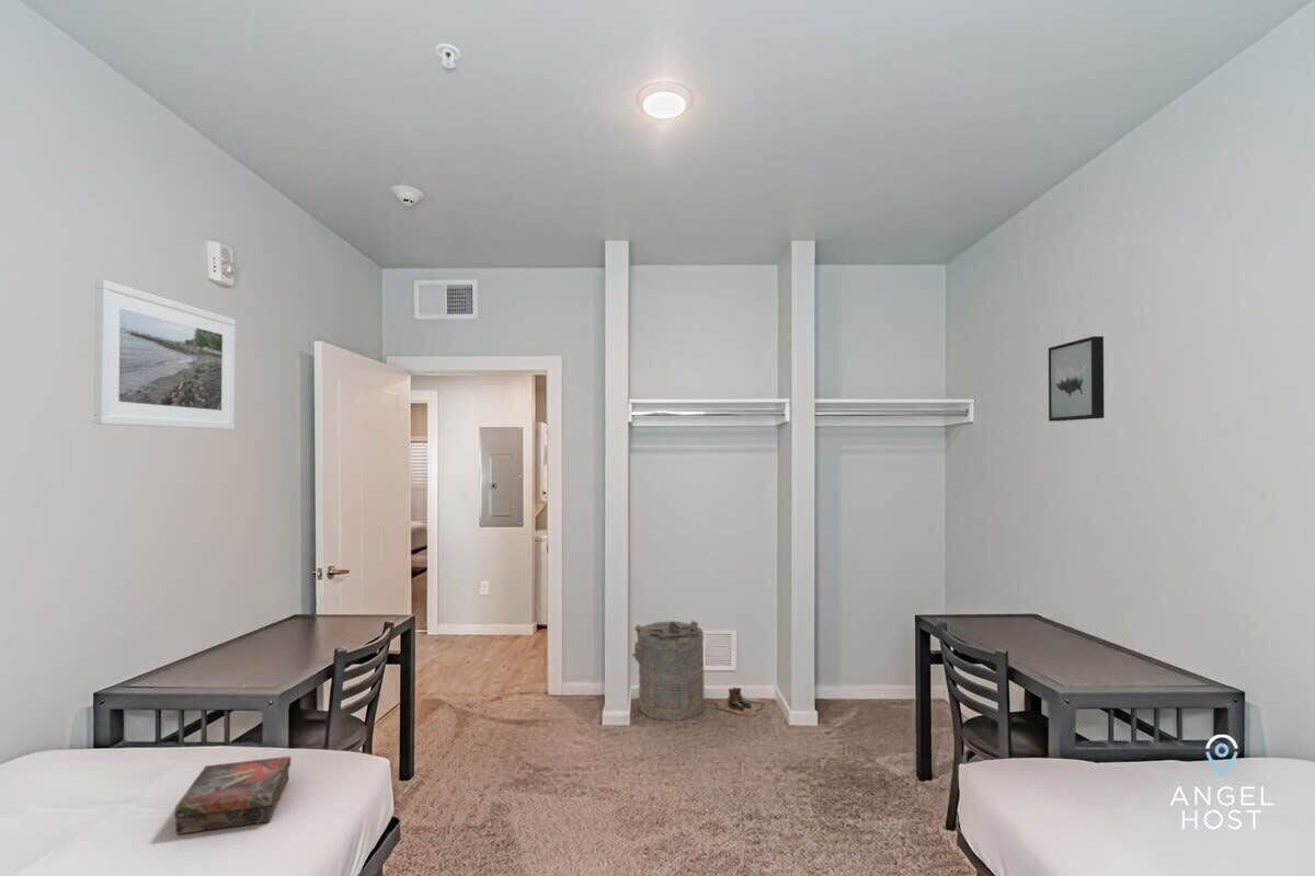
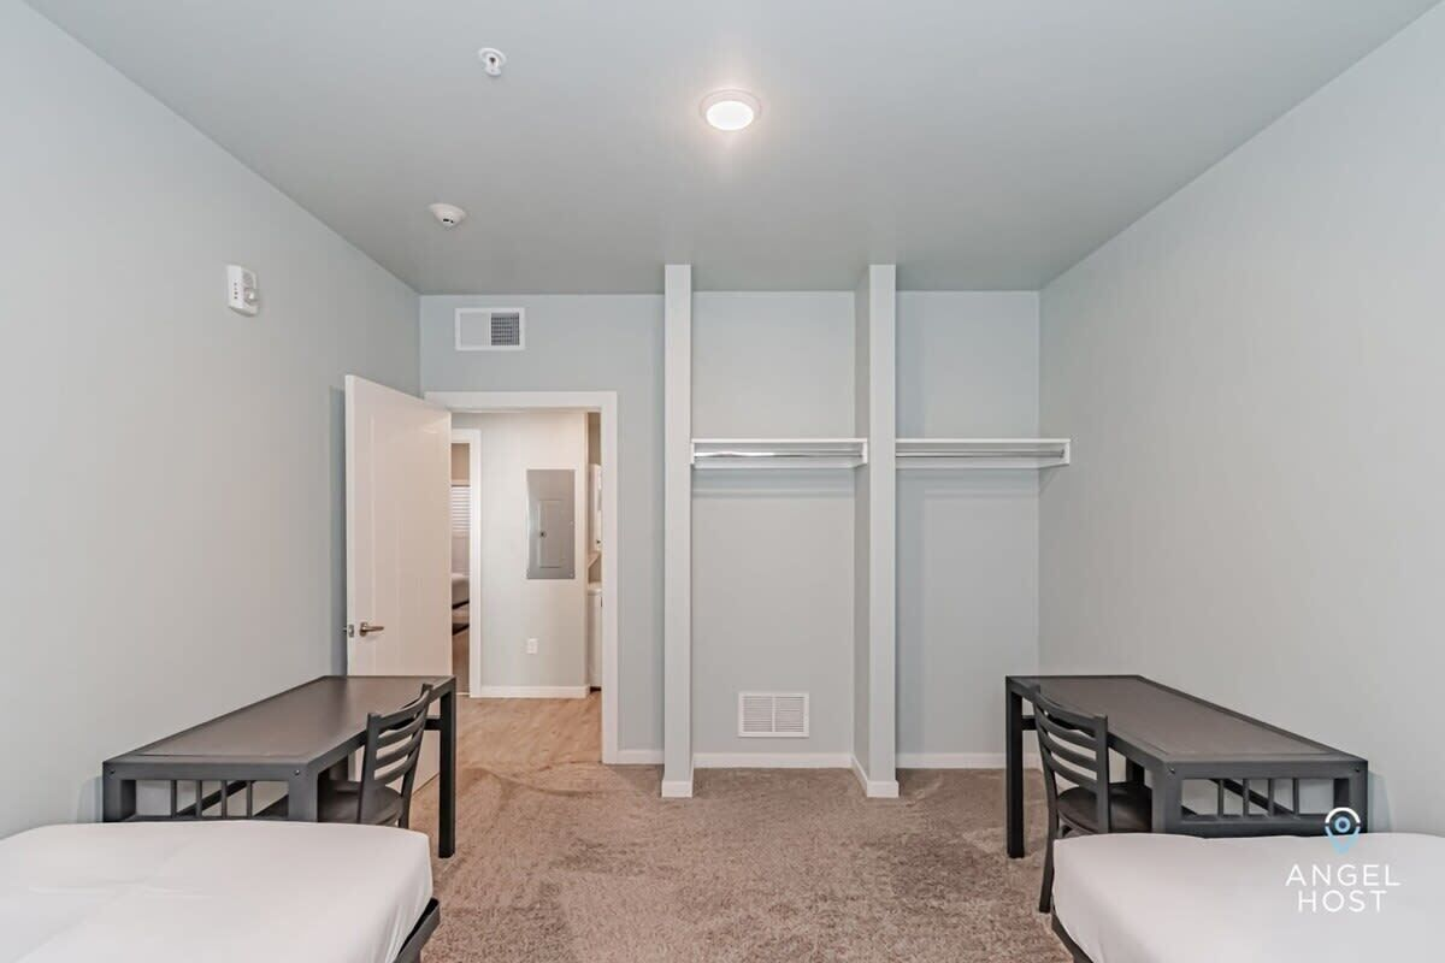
- book (237, 792)
- boots (740, 698)
- laundry hamper (667, 665)
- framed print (174, 364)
- wall art (1074, 381)
